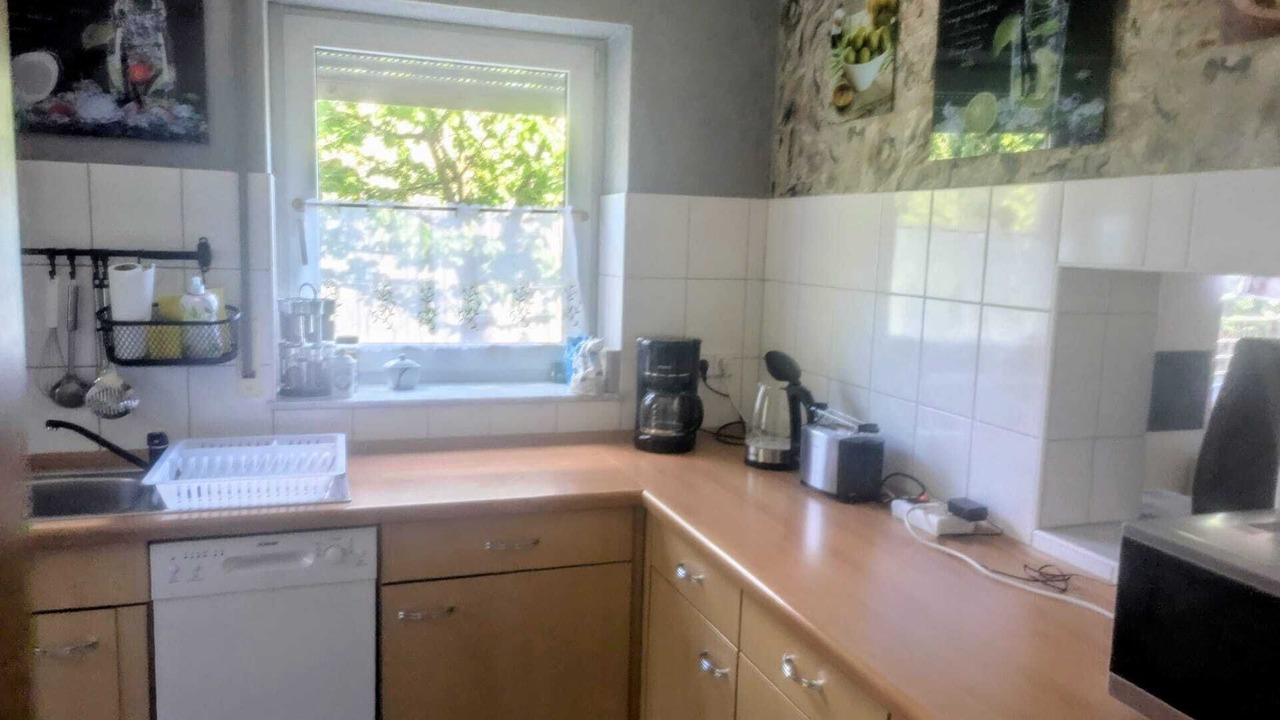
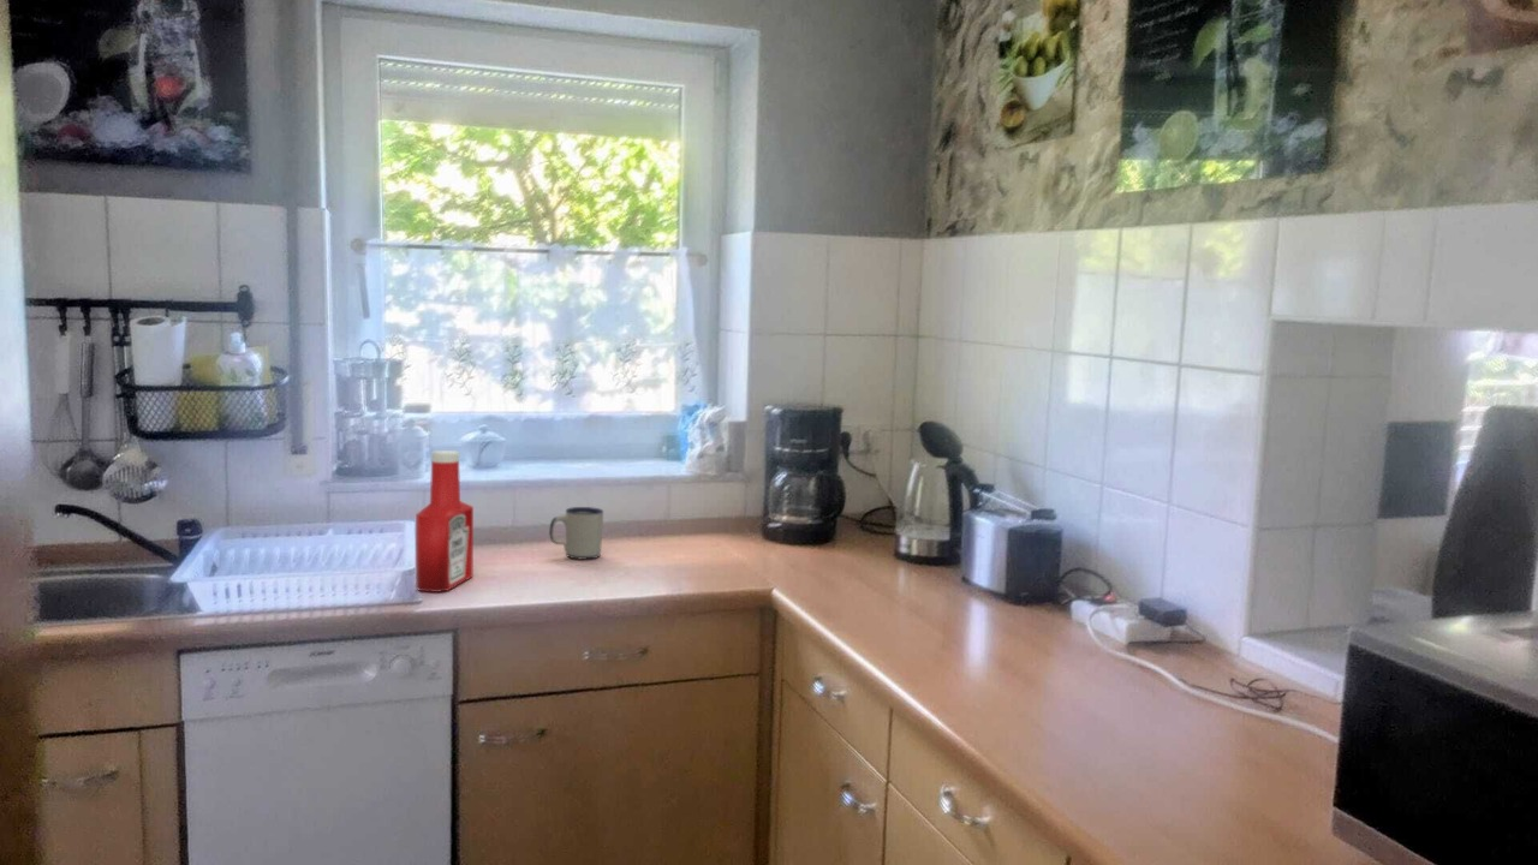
+ mug (576, 532)
+ soap bottle (445, 518)
